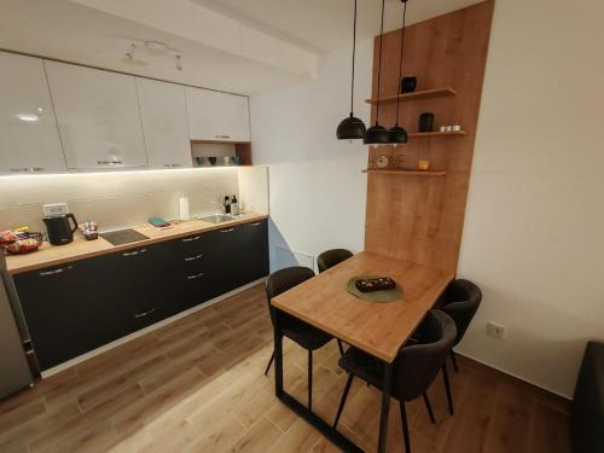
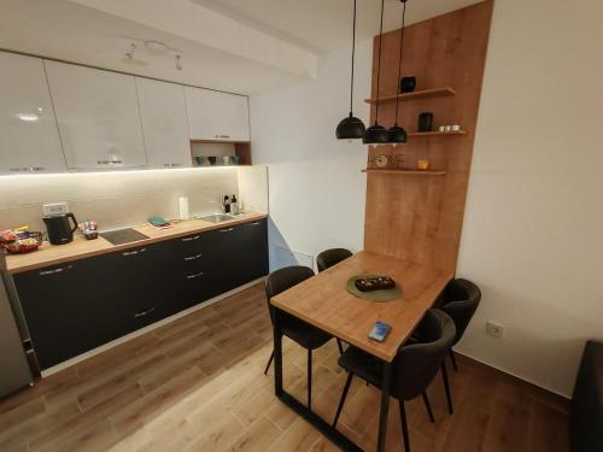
+ smartphone (379, 330)
